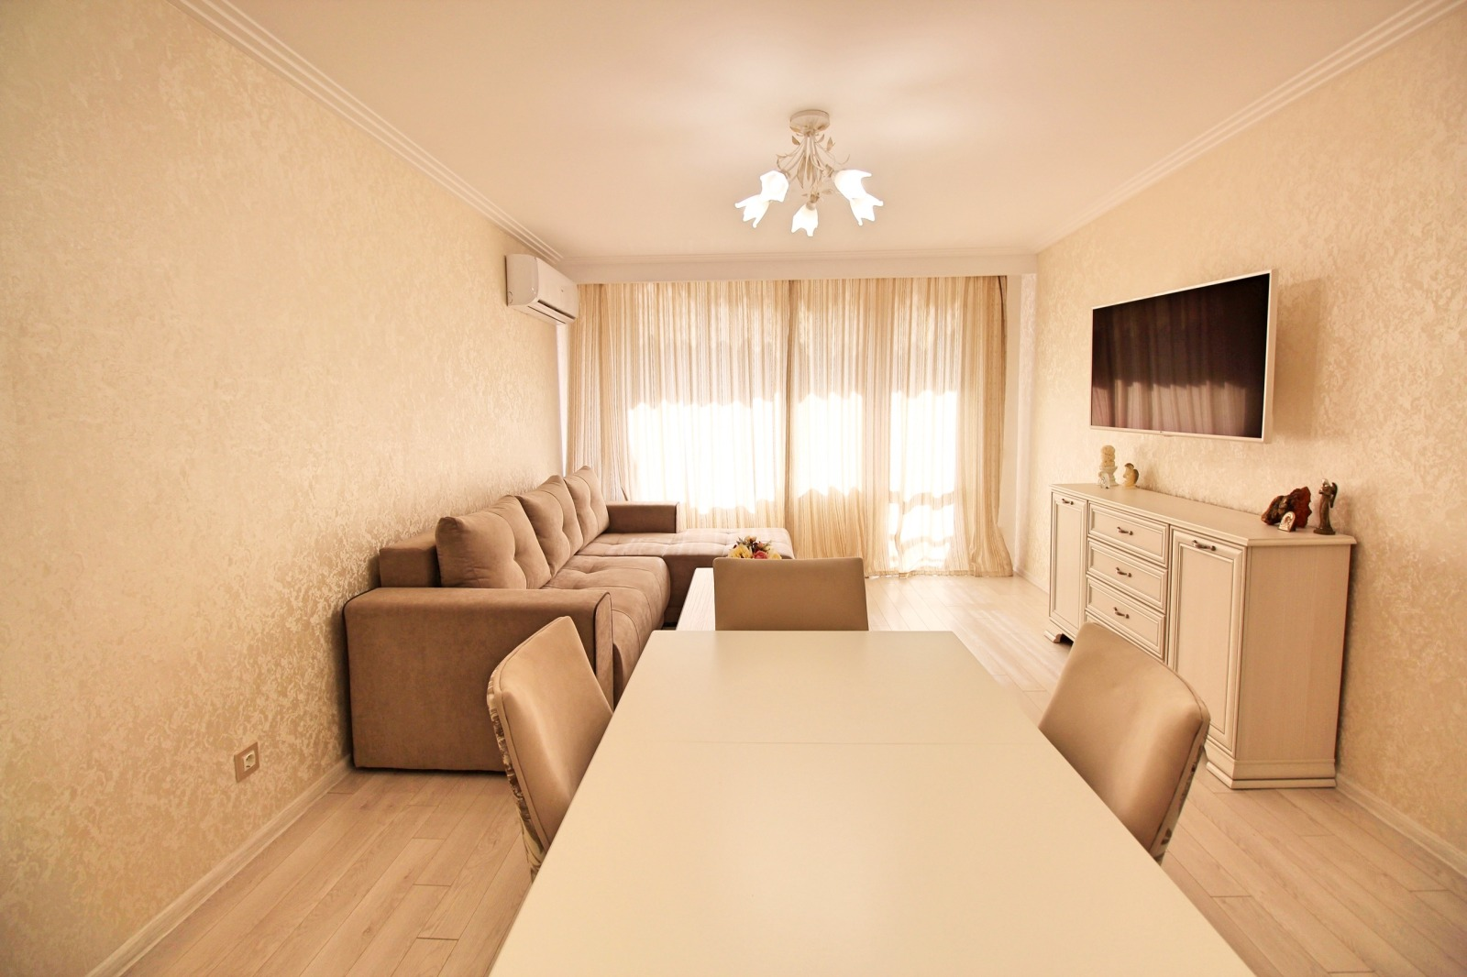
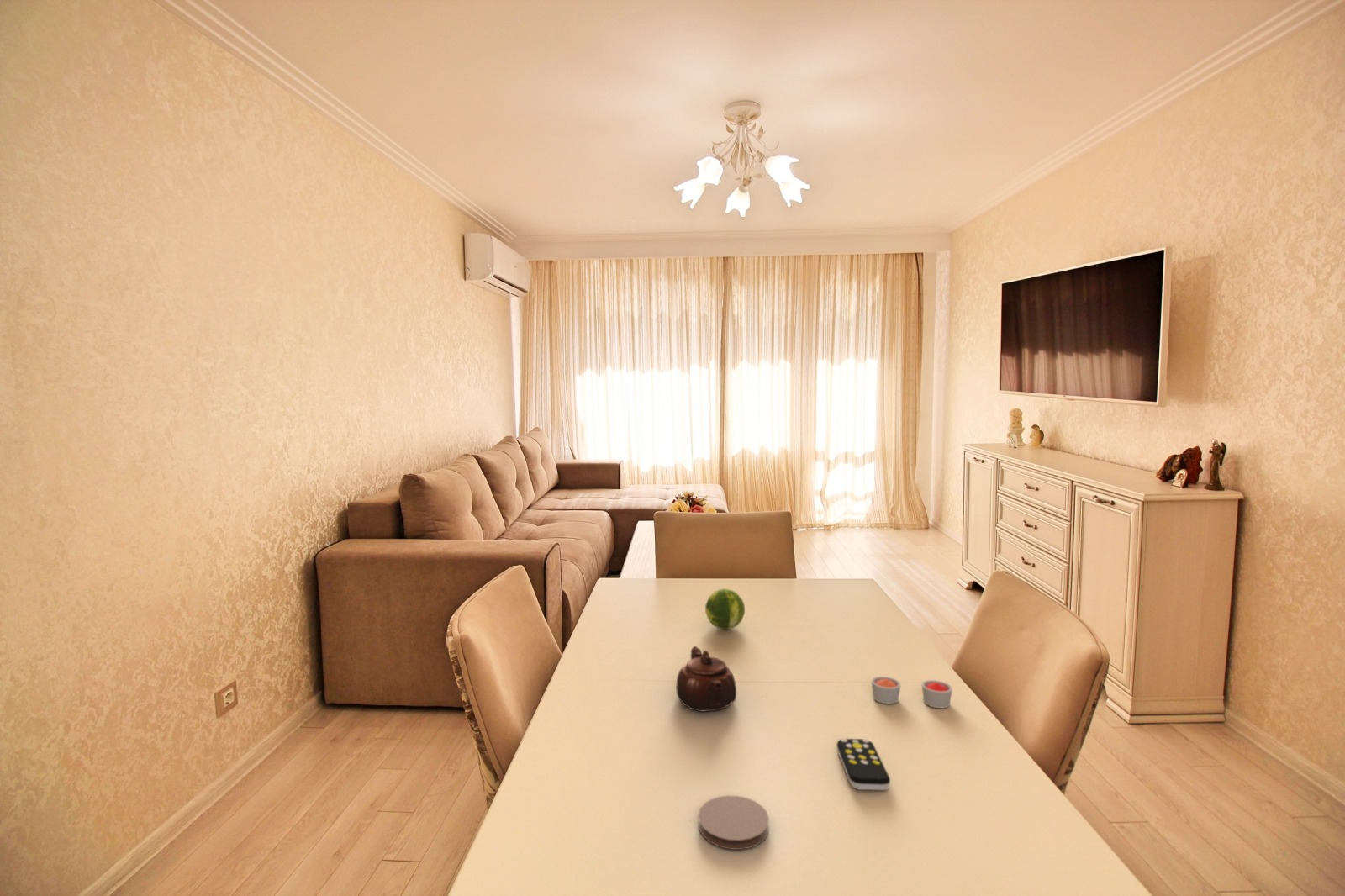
+ teapot (705, 674)
+ fruit (725, 609)
+ remote control (862, 762)
+ candle (899, 690)
+ coaster (733, 820)
